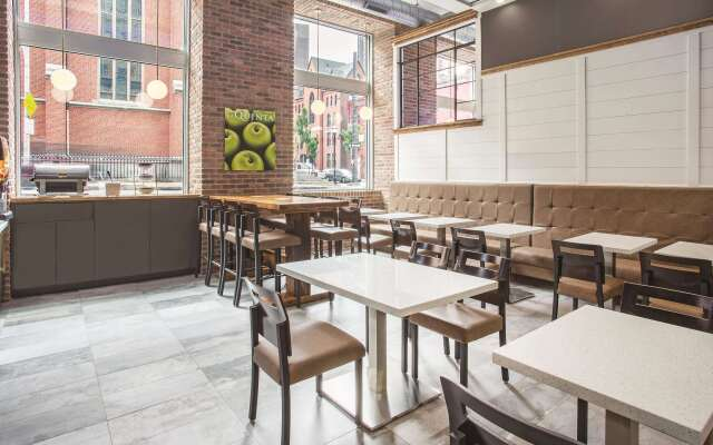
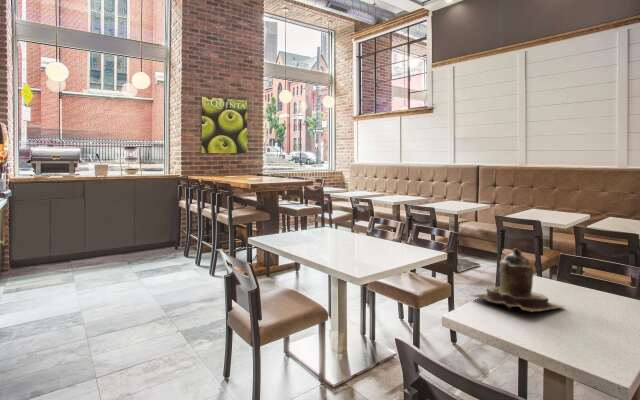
+ teapot (516, 276)
